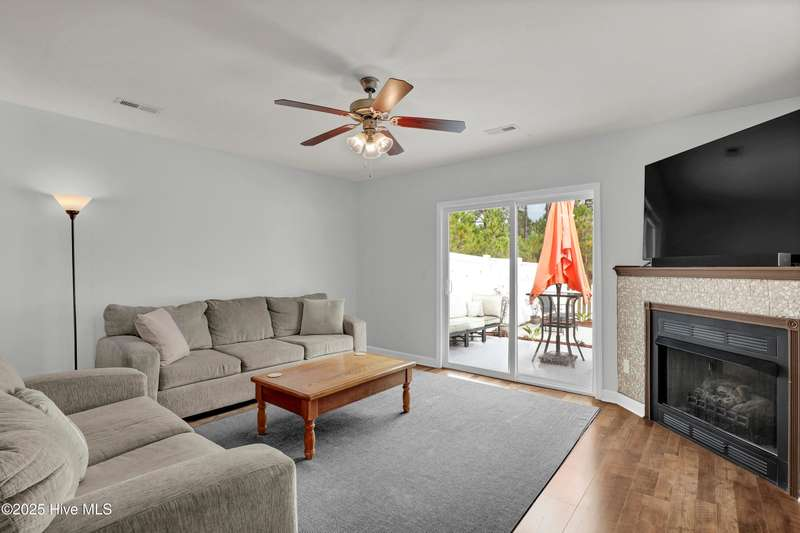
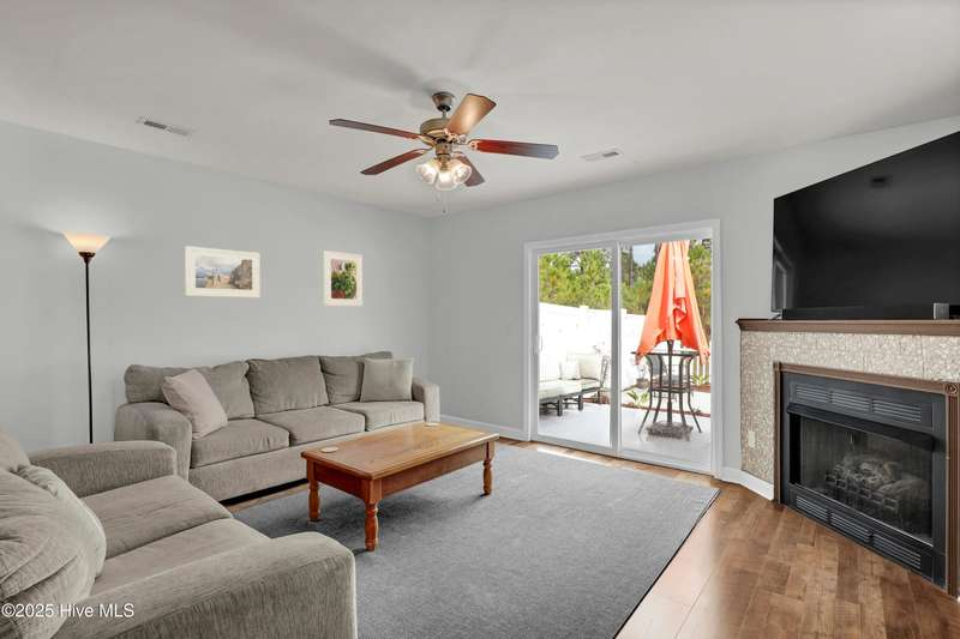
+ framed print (343, 279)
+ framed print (224, 273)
